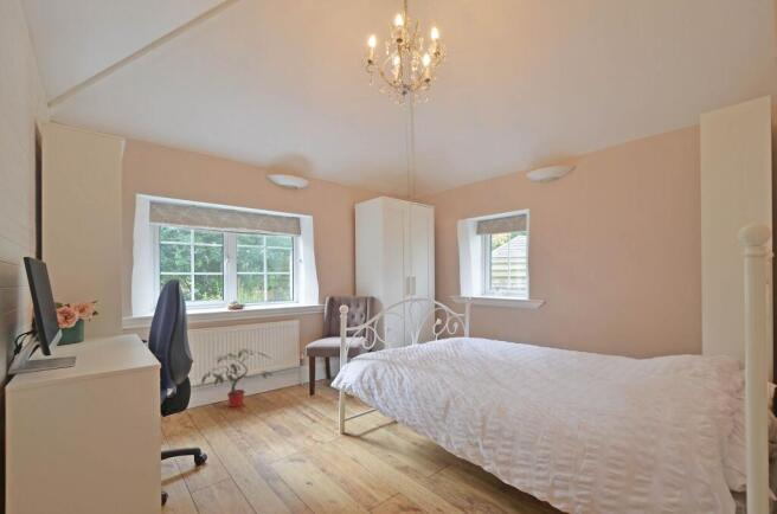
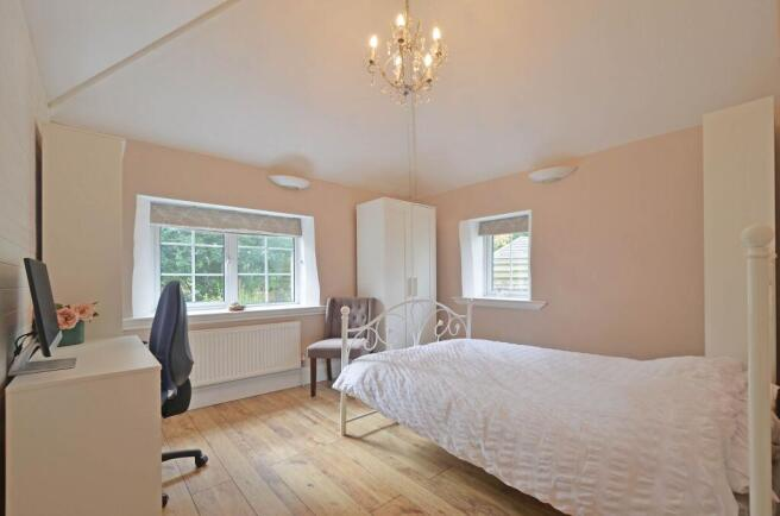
- potted plant (238, 377)
